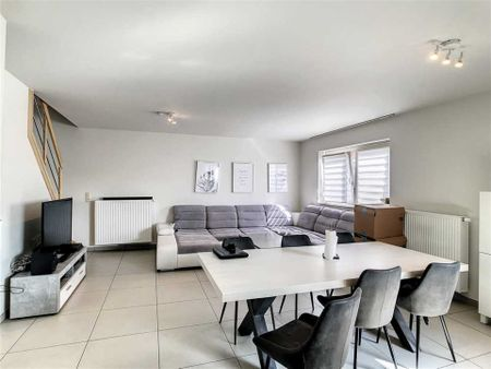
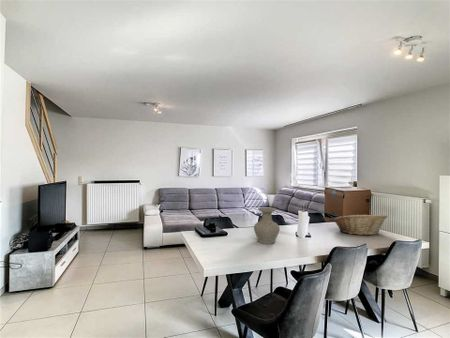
+ vase (266, 224)
+ fruit basket (359, 221)
